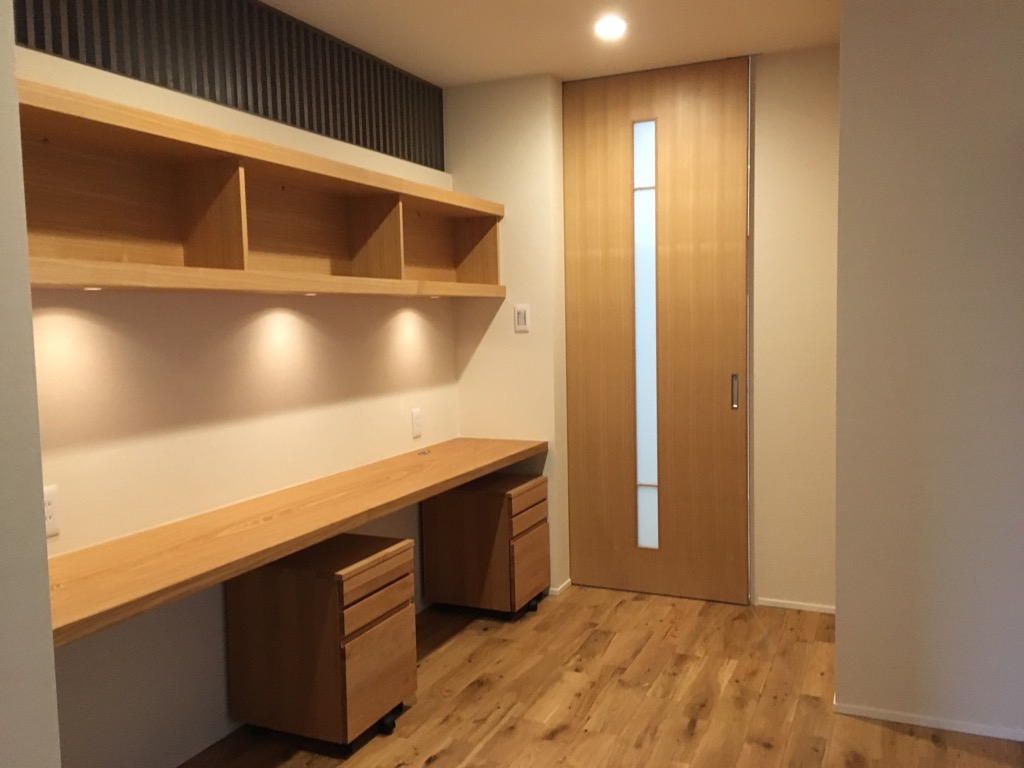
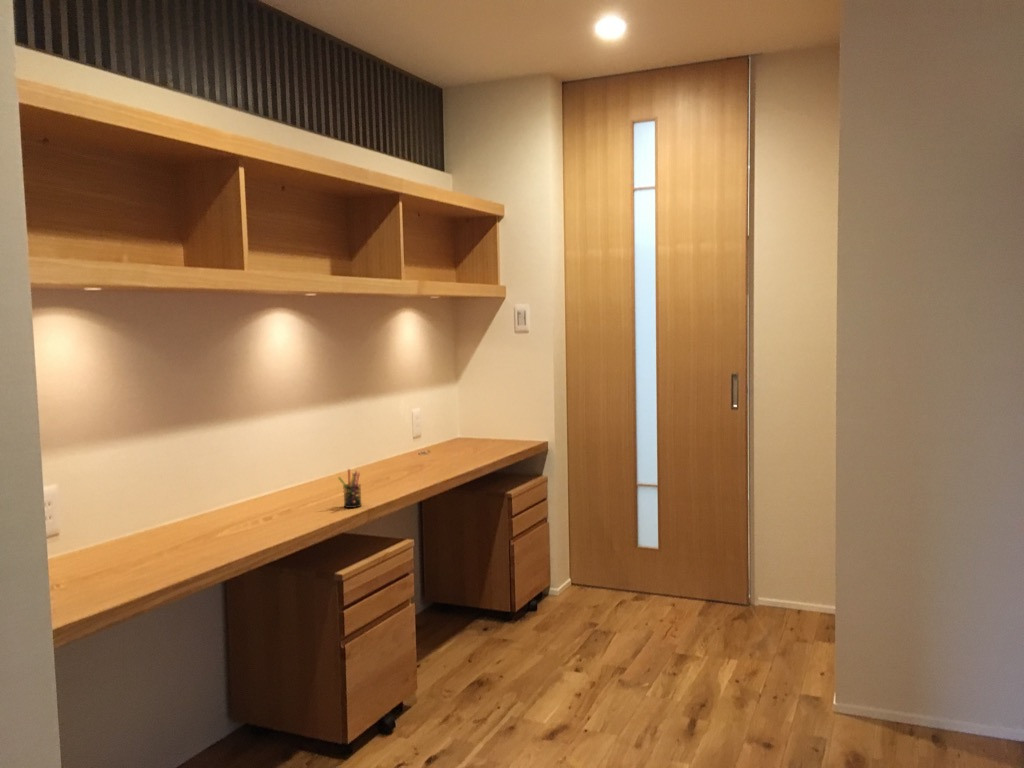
+ pen holder (349, 488)
